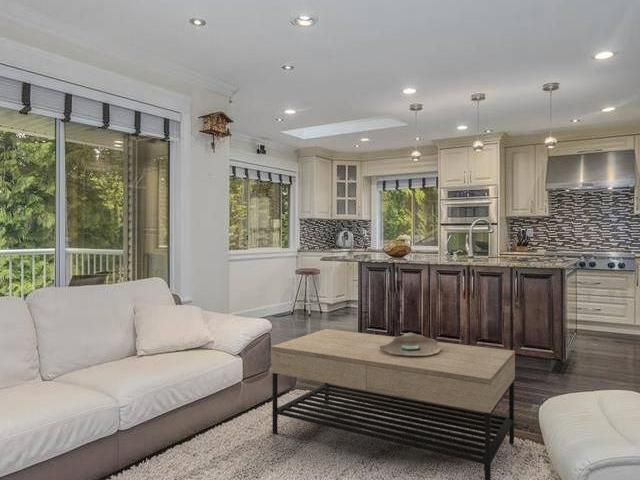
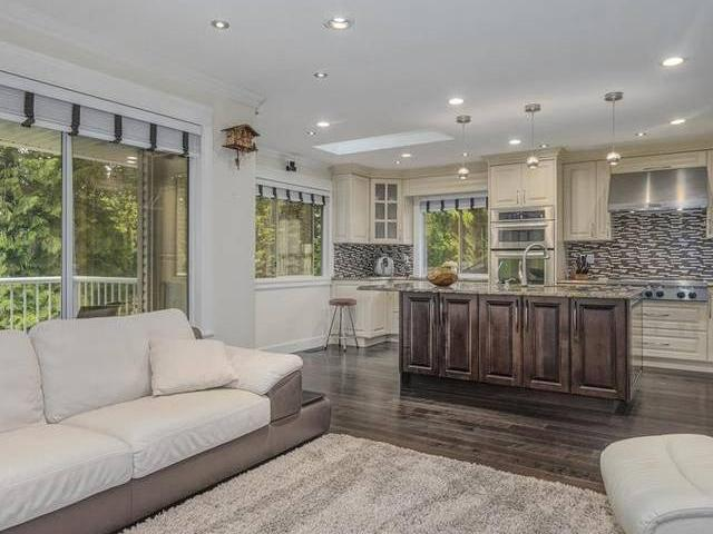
- coffee table (390, 393)
- decorative bowl (410, 344)
